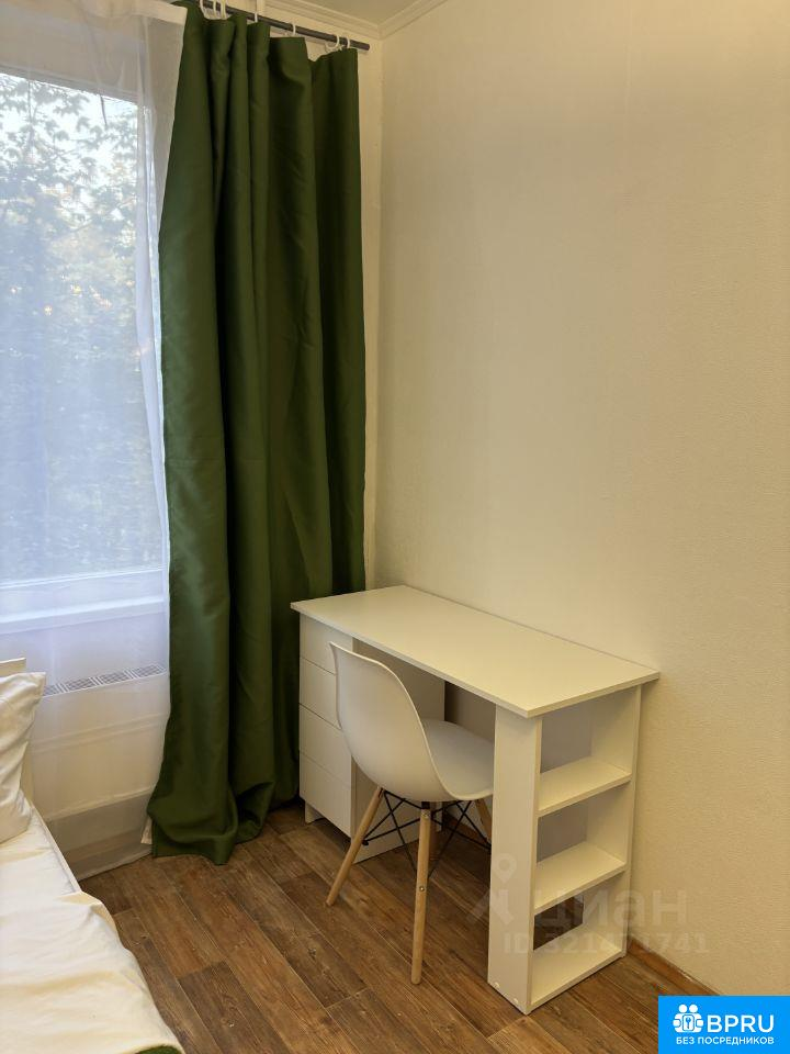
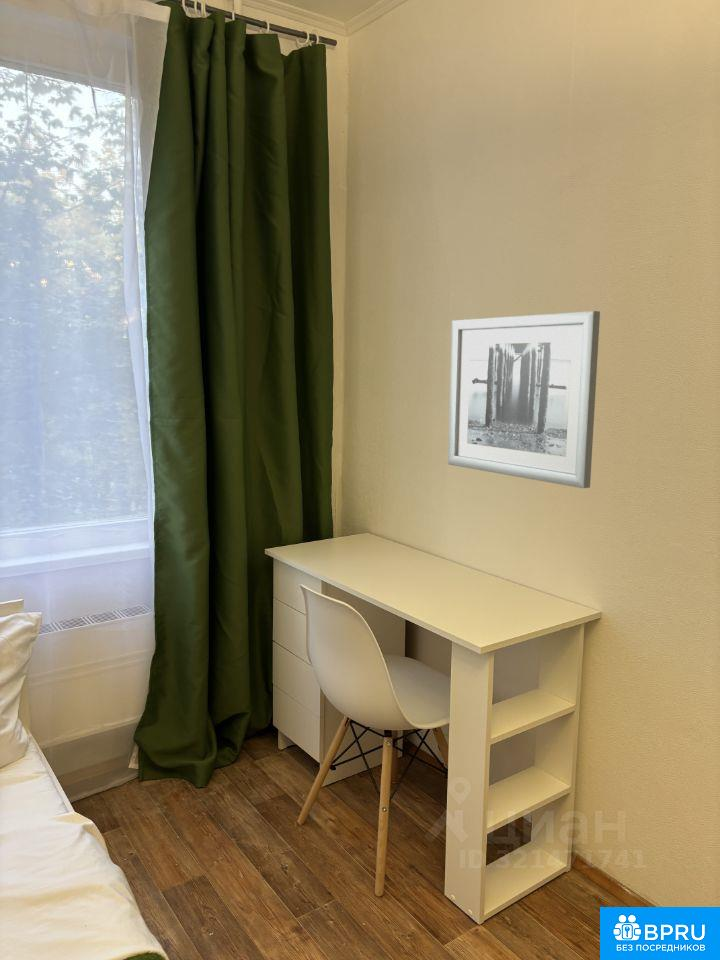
+ wall art (514, 396)
